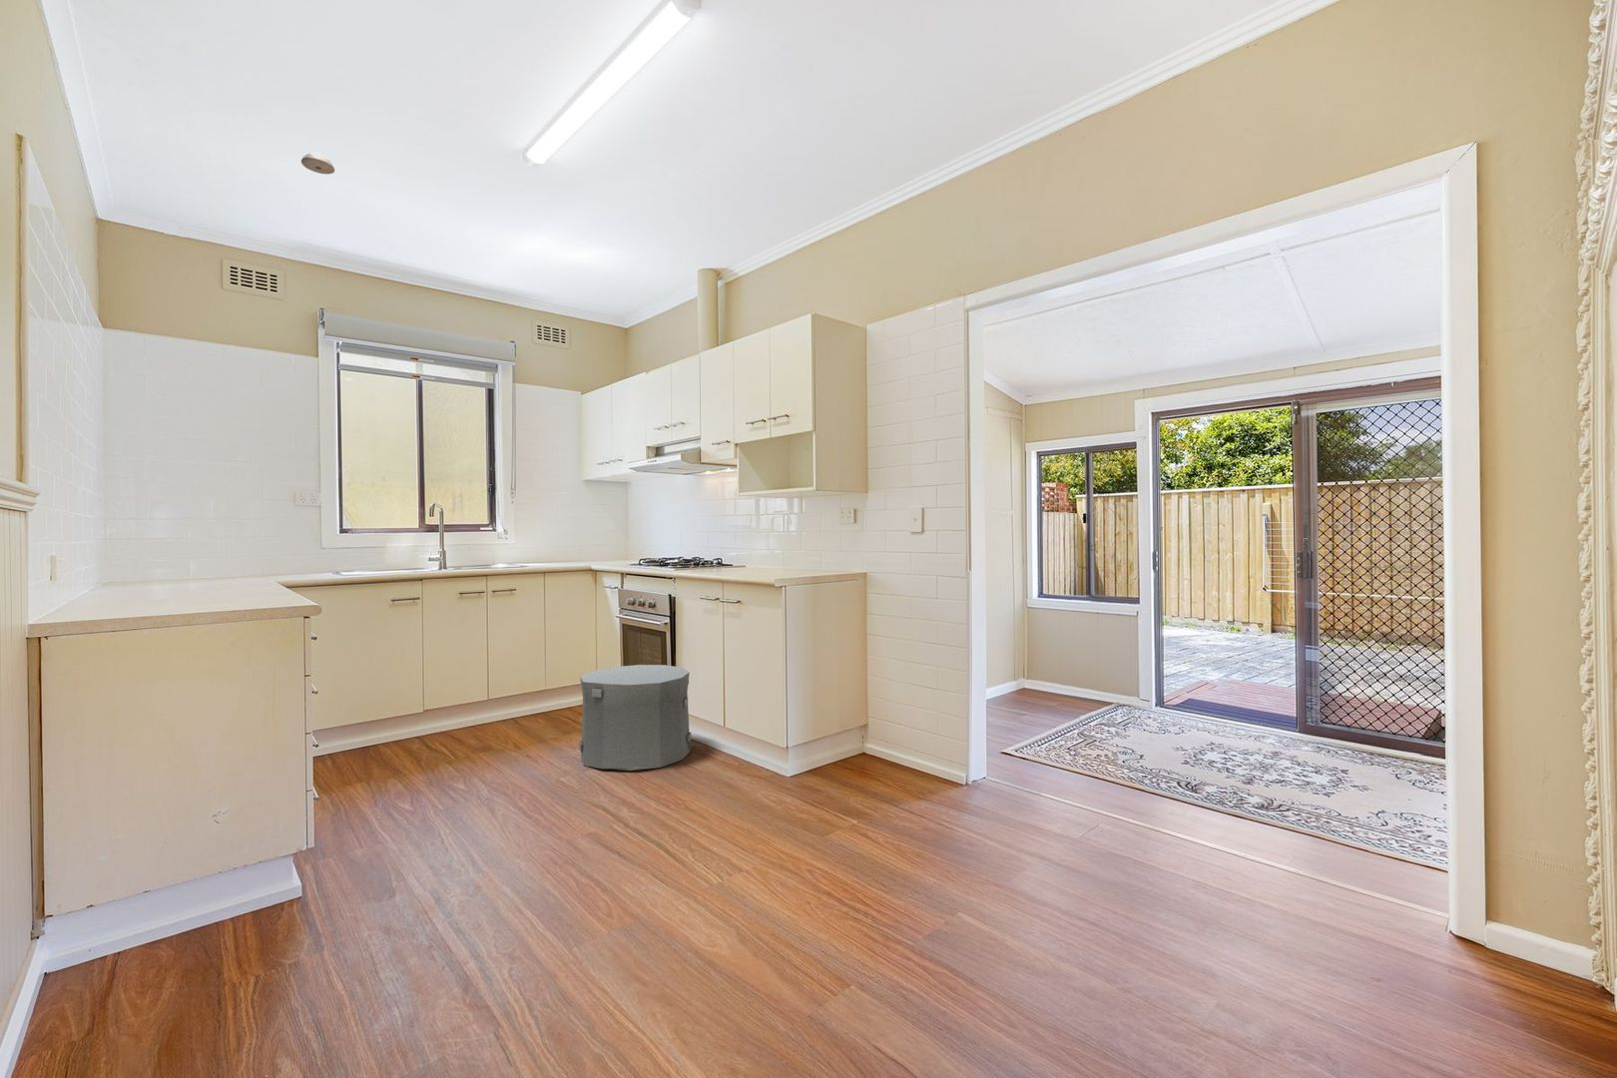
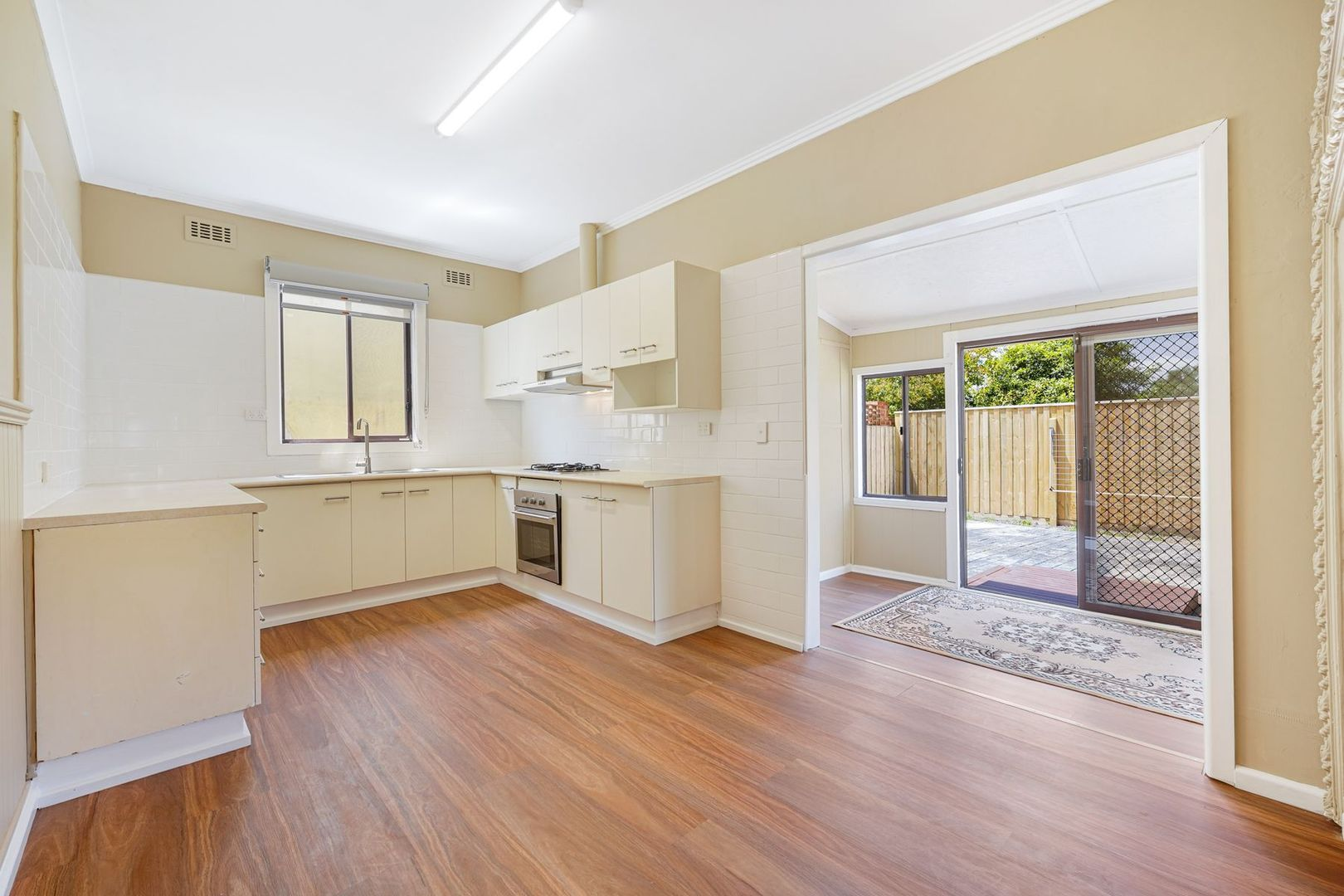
- trash can (635, 713)
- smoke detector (318, 161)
